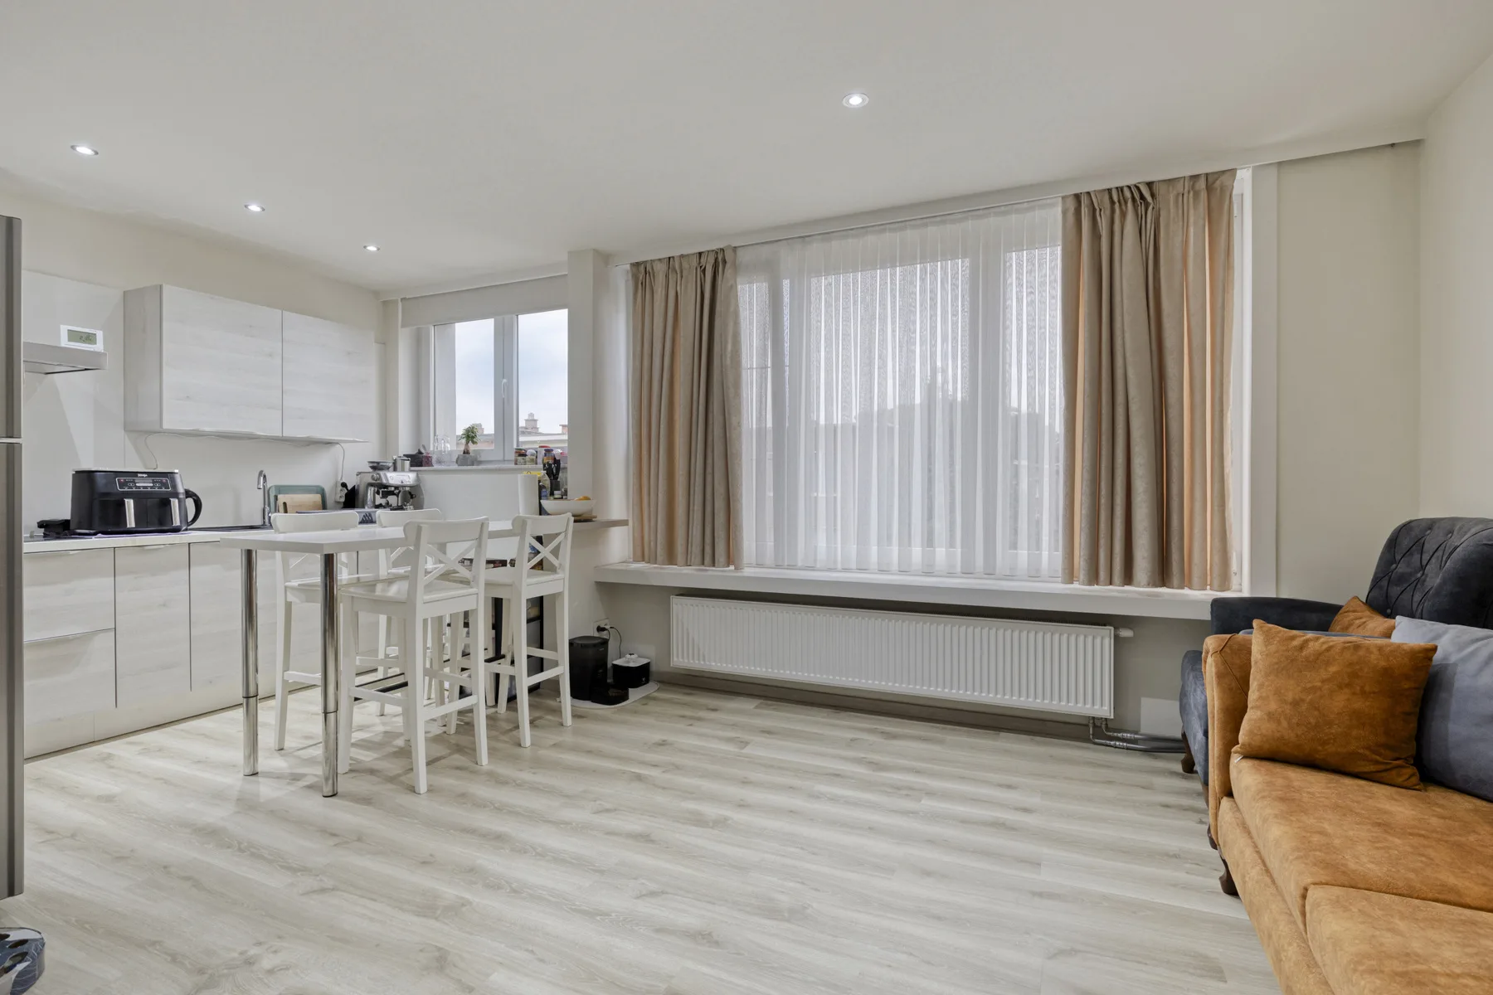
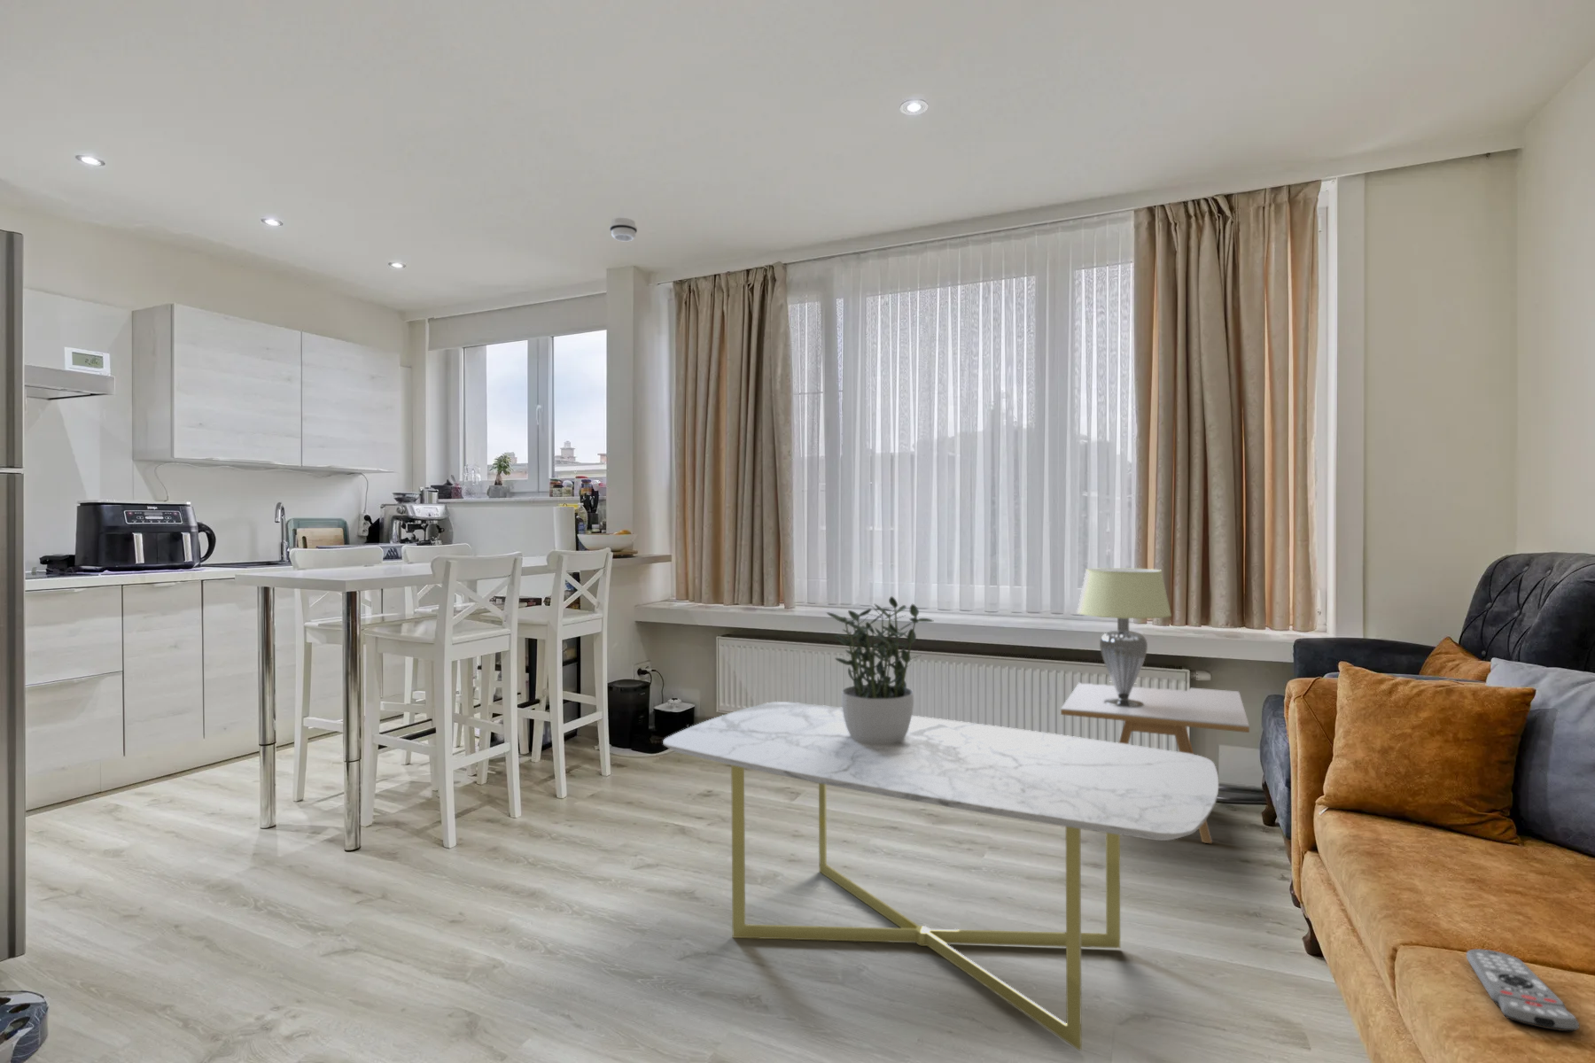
+ smoke detector (623, 229)
+ remote control (1514, 987)
+ lampshade (1123, 636)
+ coffee table (930, 803)
+ side table (1158, 733)
+ potted plant (879, 667)
